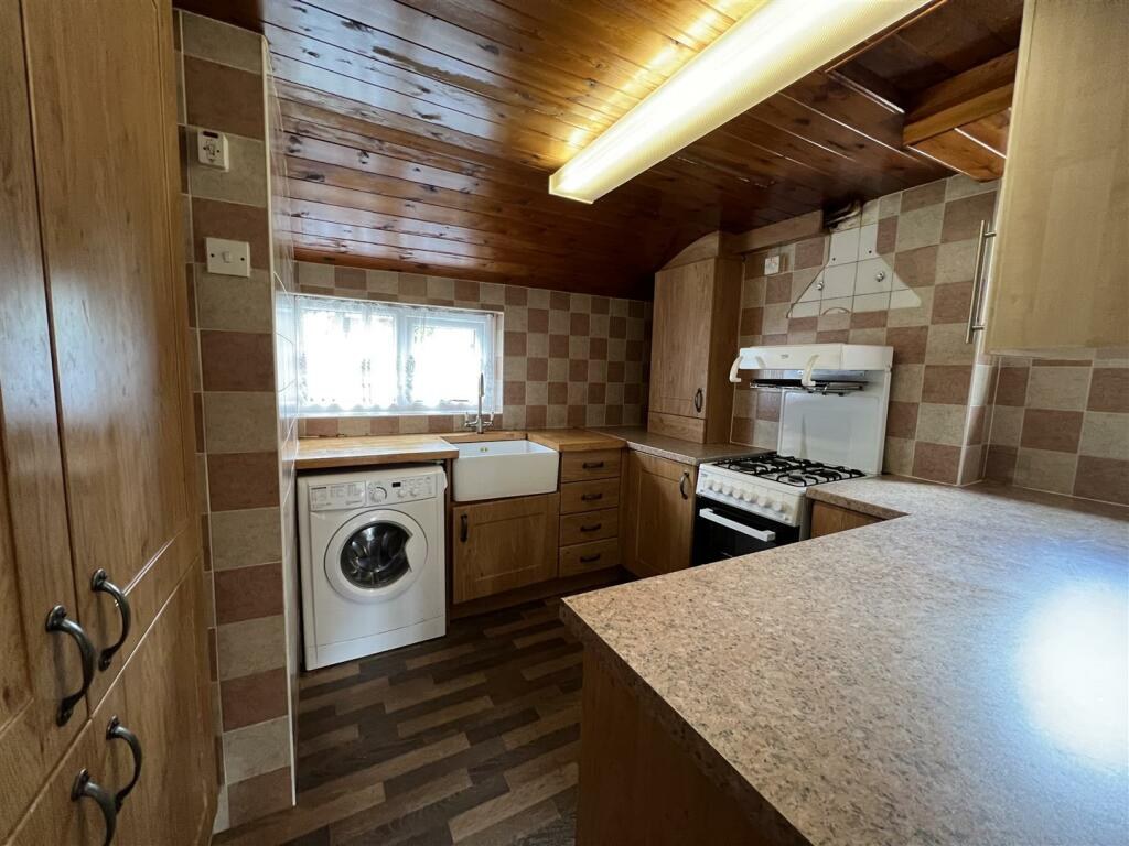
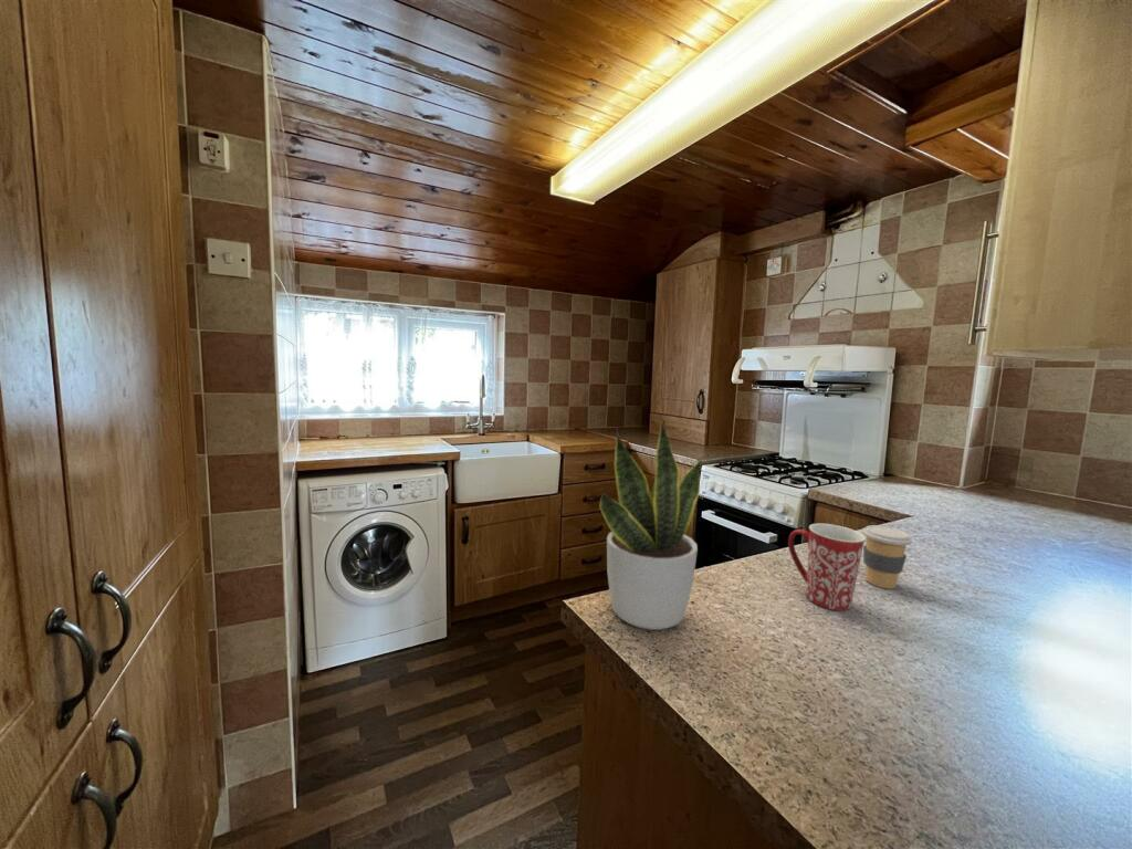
+ potted plant (654, 514)
+ coffee cup (883, 557)
+ mug (821, 563)
